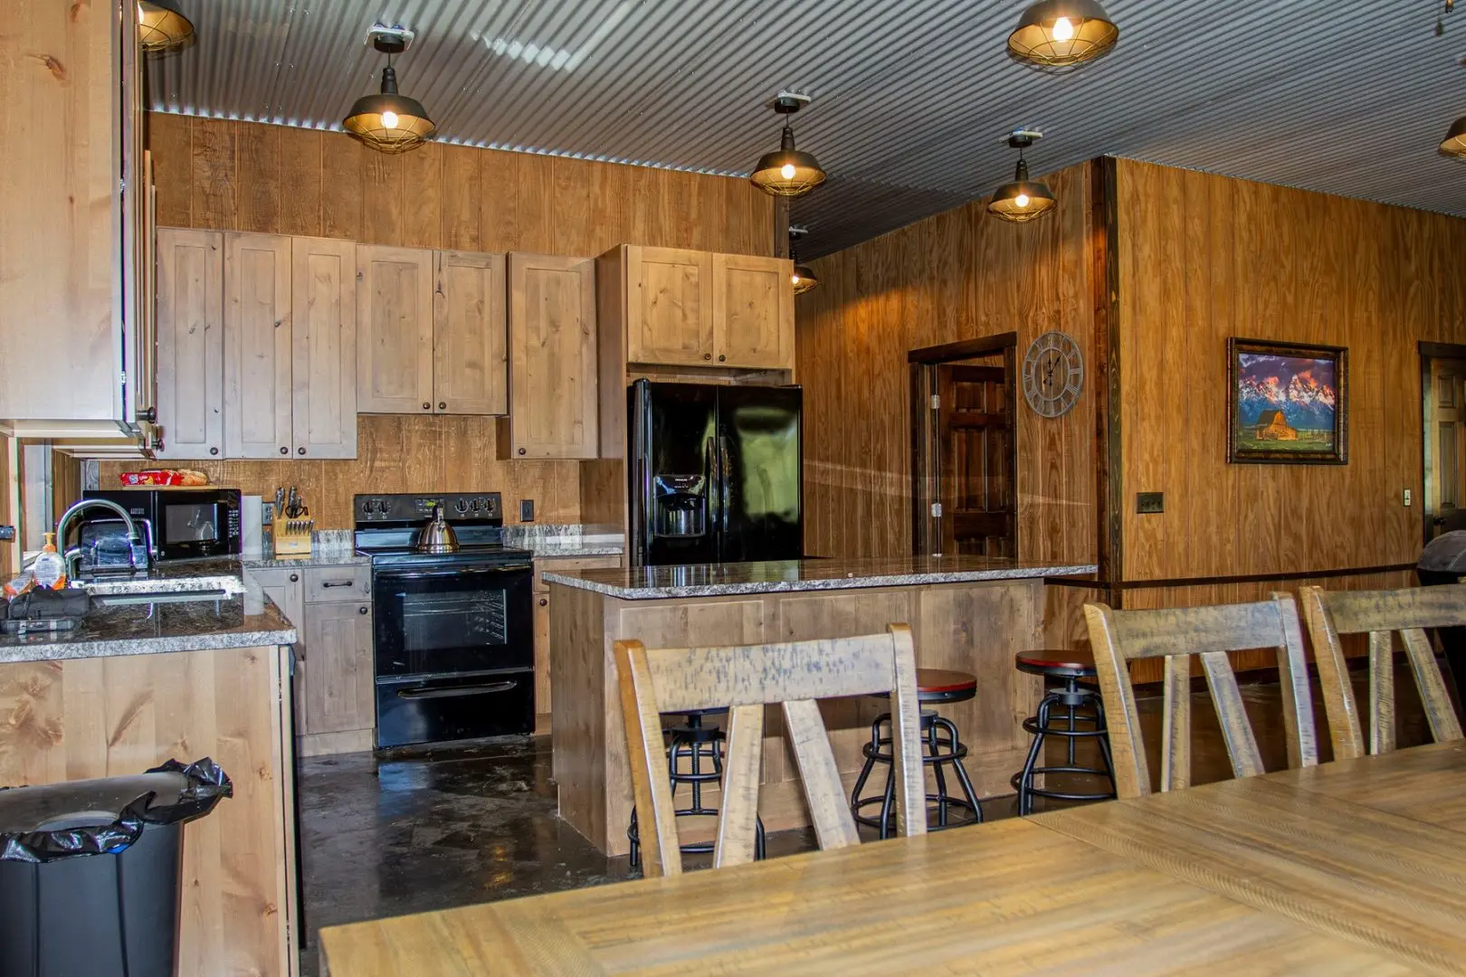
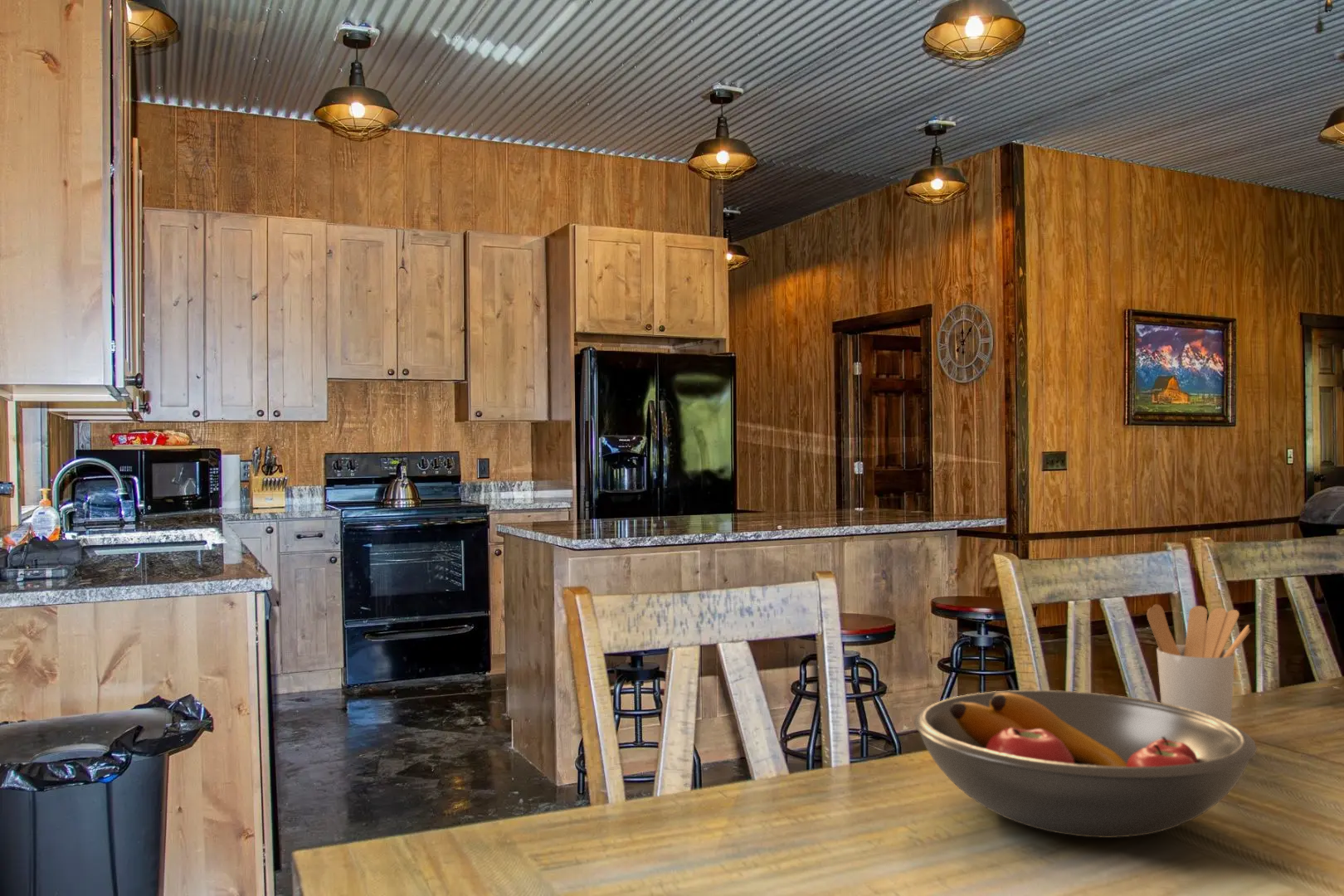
+ utensil holder (1201, 670)
+ fruit bowl (1076, 757)
